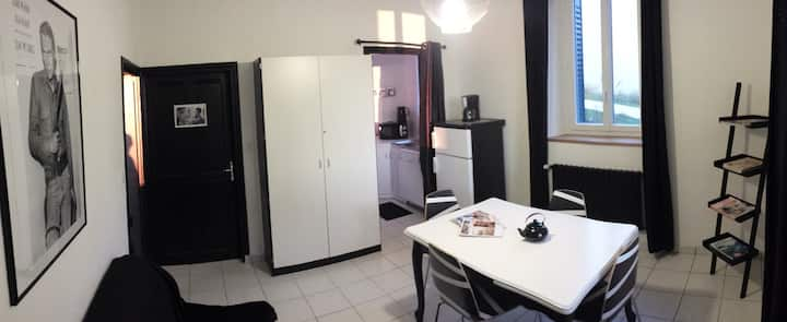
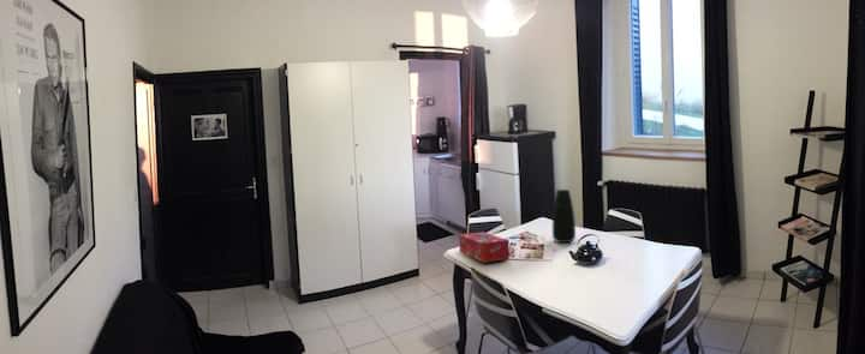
+ tissue box (483, 246)
+ vase (563, 215)
